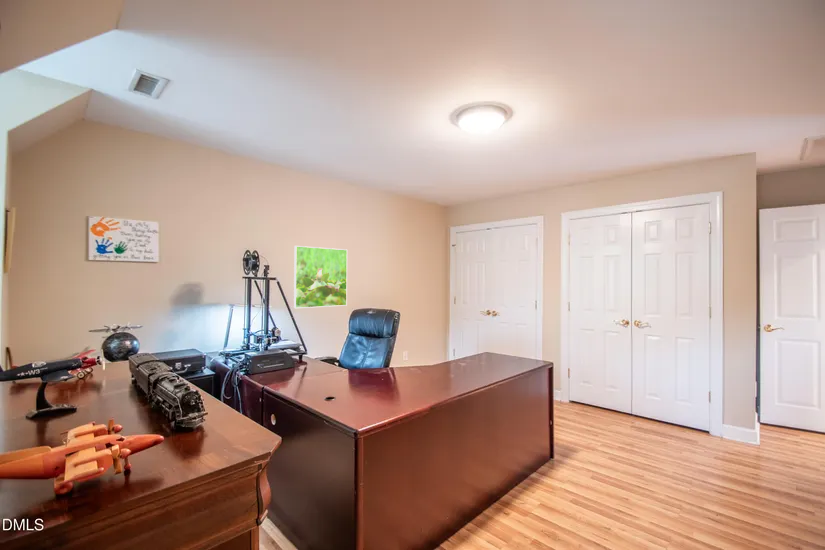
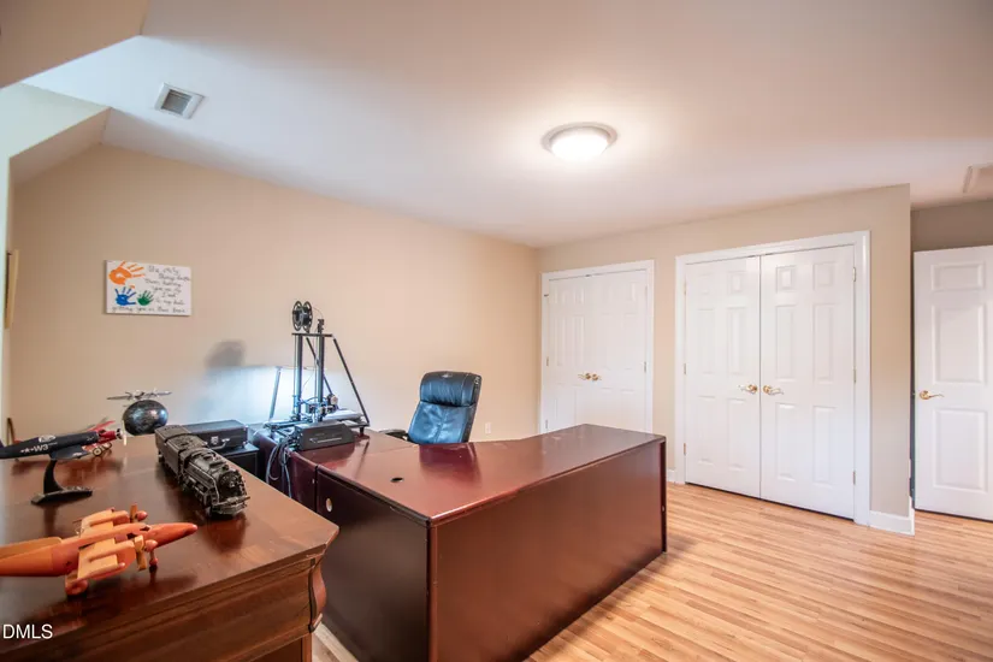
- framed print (321, 277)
